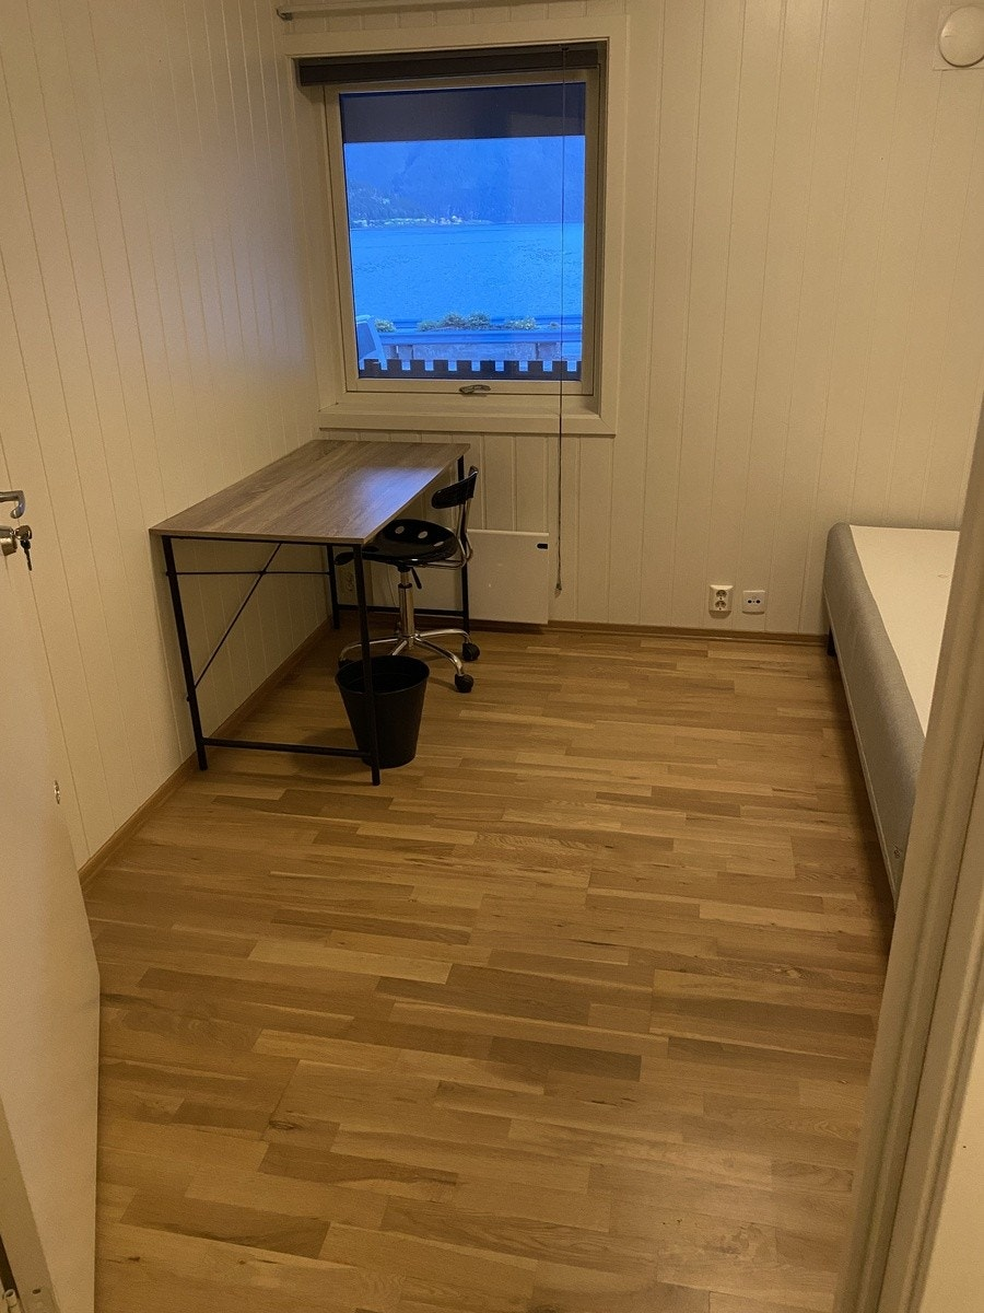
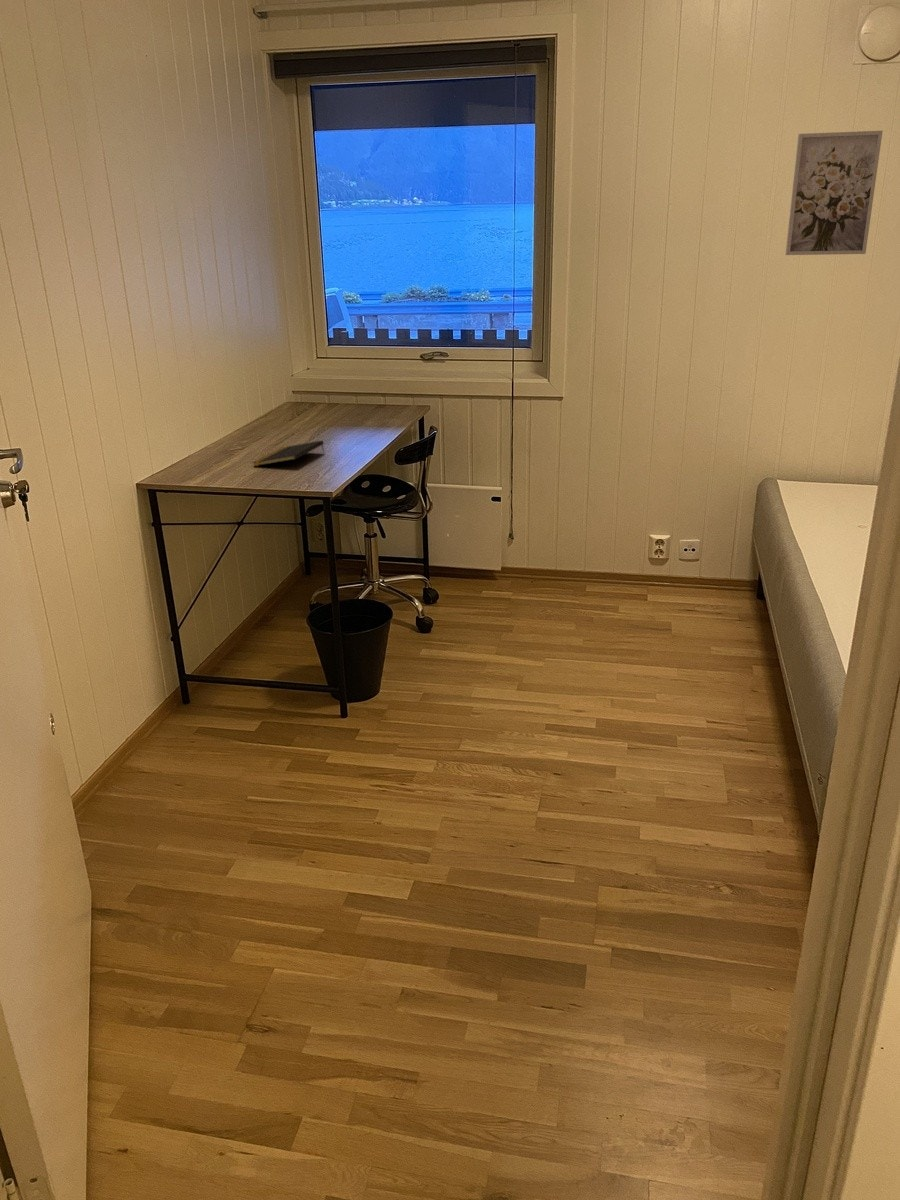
+ wall art (832, 194)
+ notepad (288, 453)
